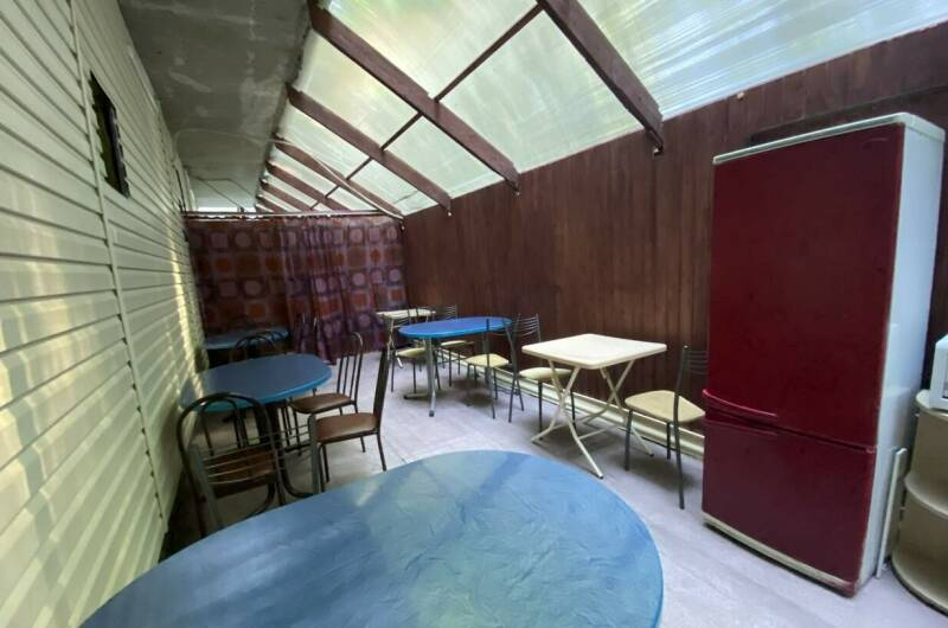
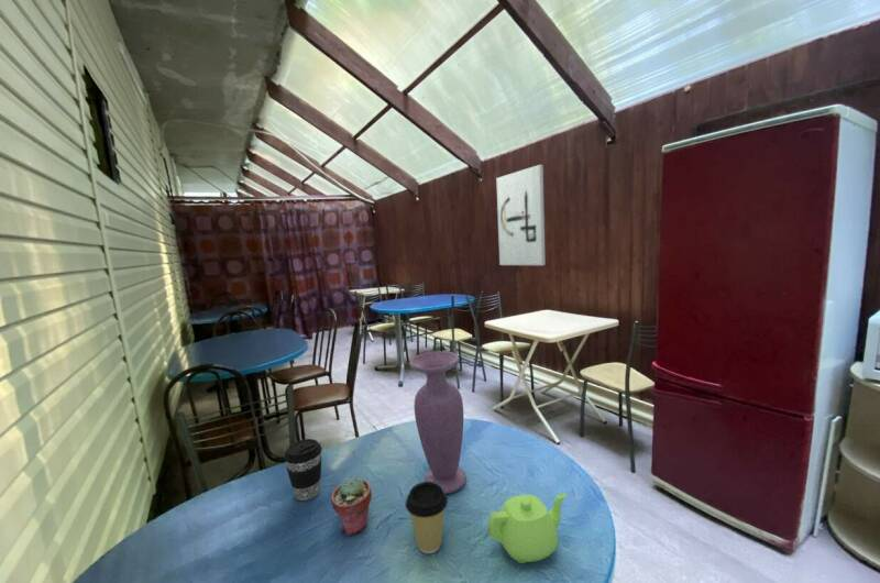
+ teapot (528, 522)
+ vase (439, 421)
+ coffee cup (427, 518)
+ wall art (519, 219)
+ potted succulent (352, 501)
+ coffee cup (305, 470)
